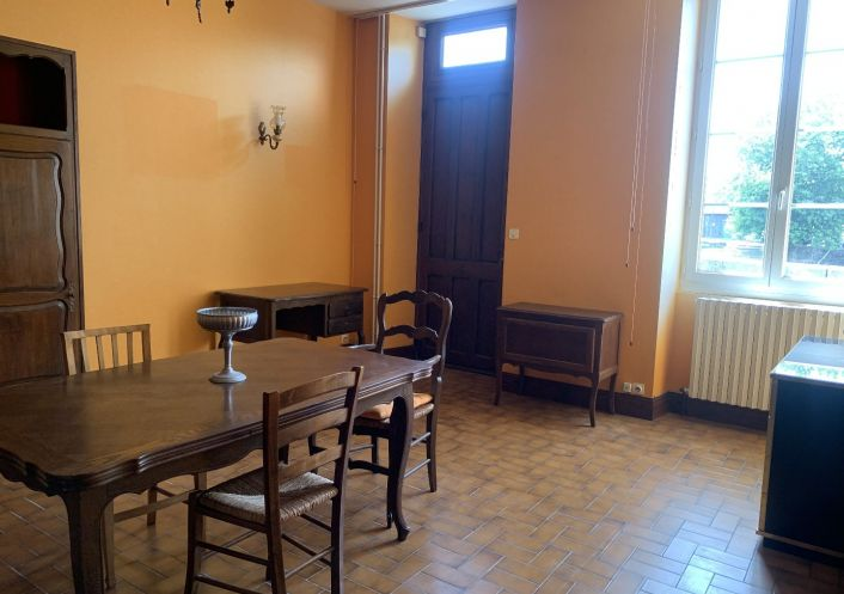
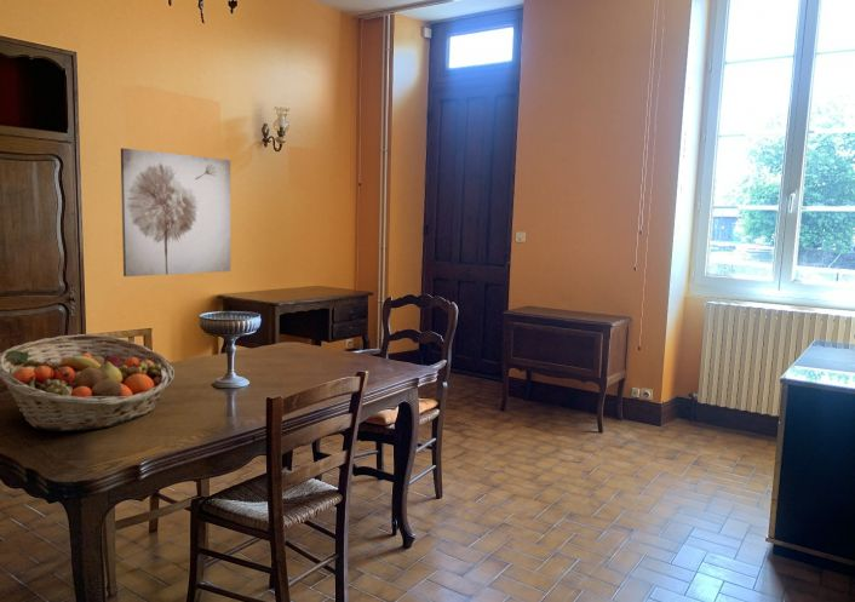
+ fruit basket (90, 379)
+ wall art (179, 214)
